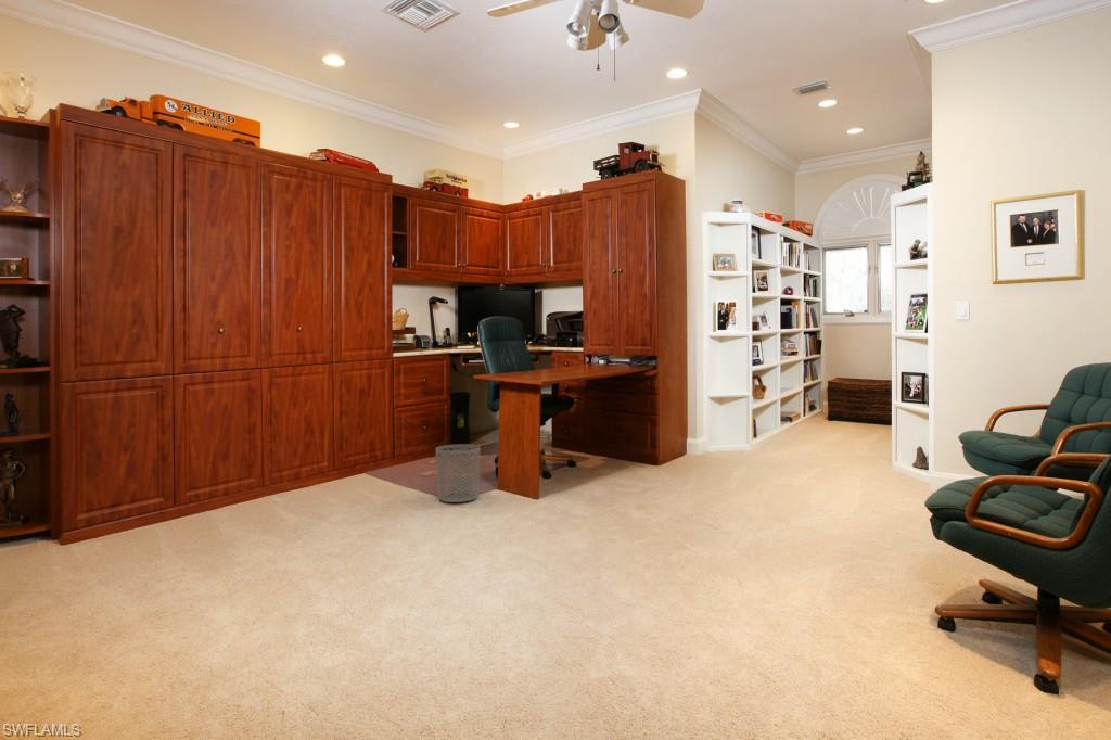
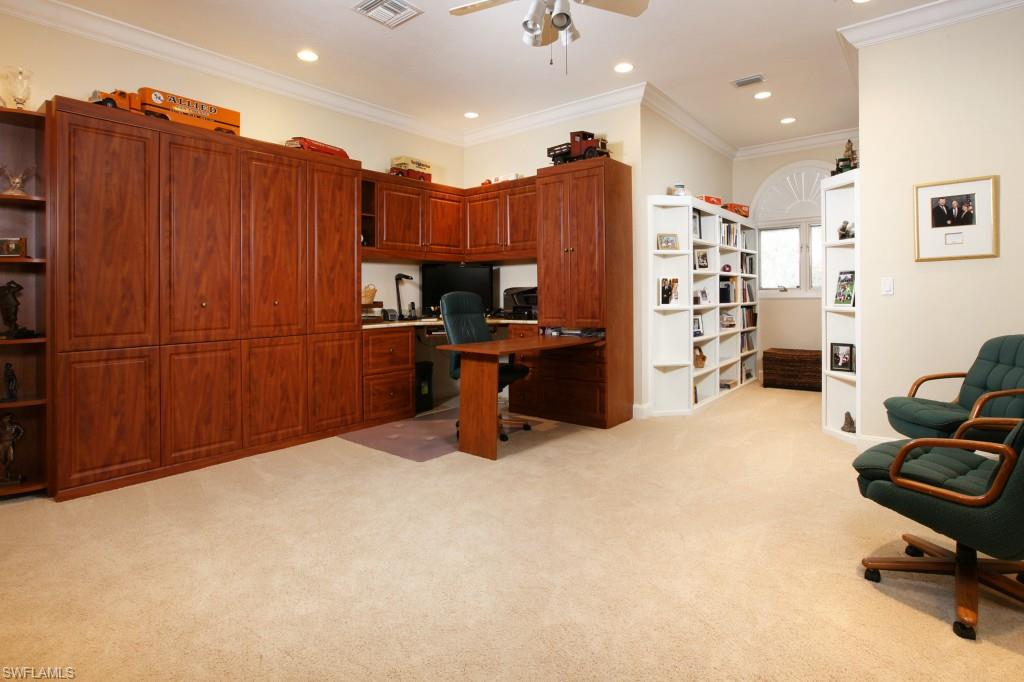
- waste bin (457, 472)
